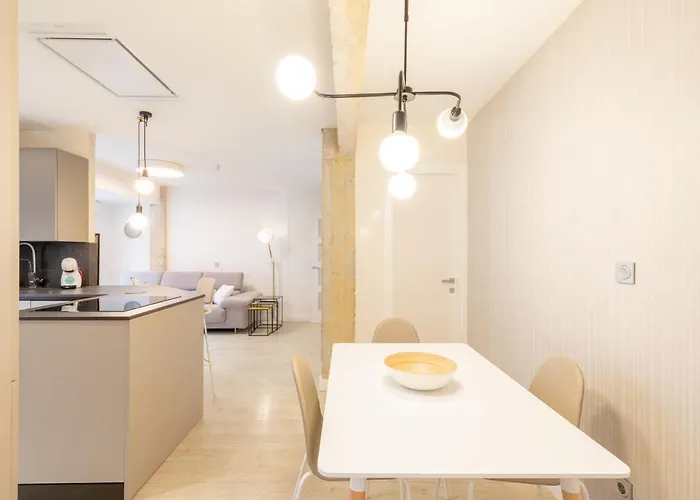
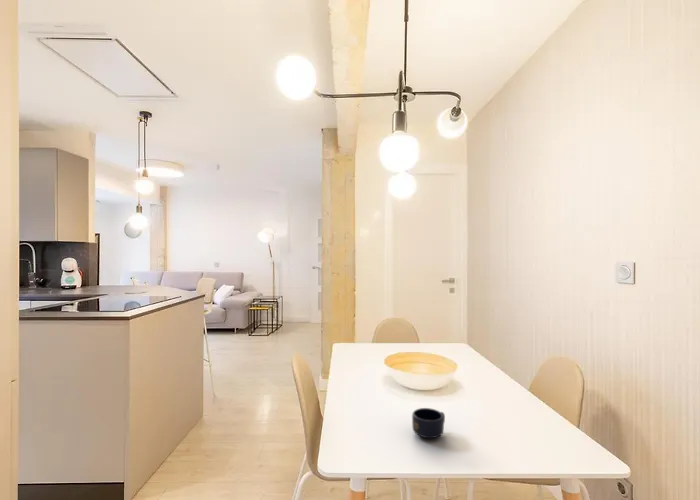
+ mug (430, 423)
